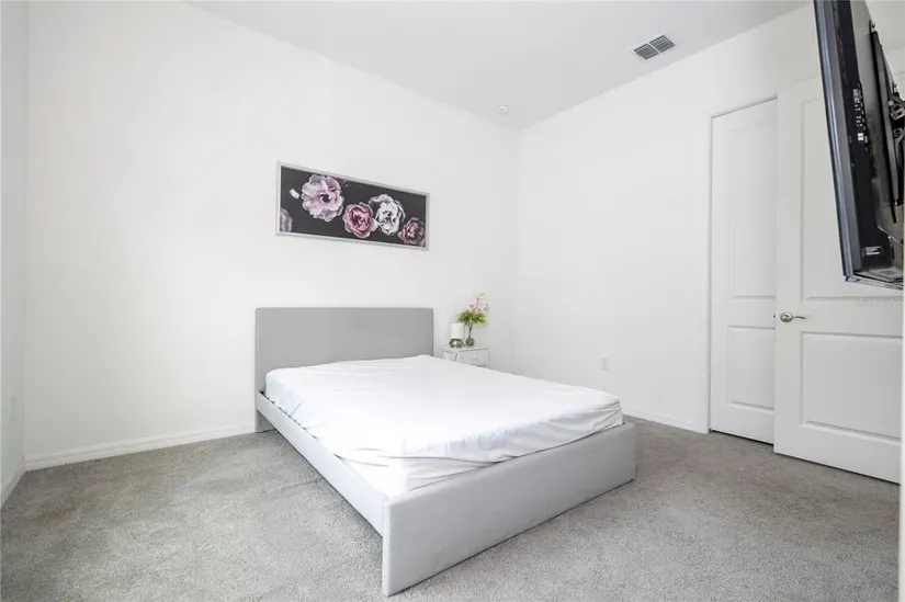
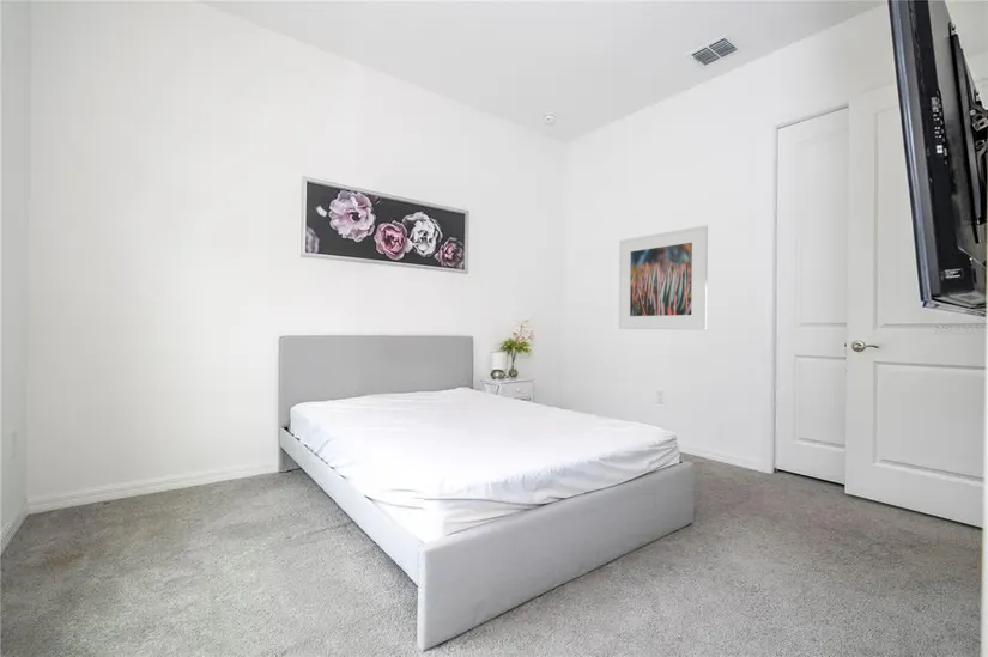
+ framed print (659, 281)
